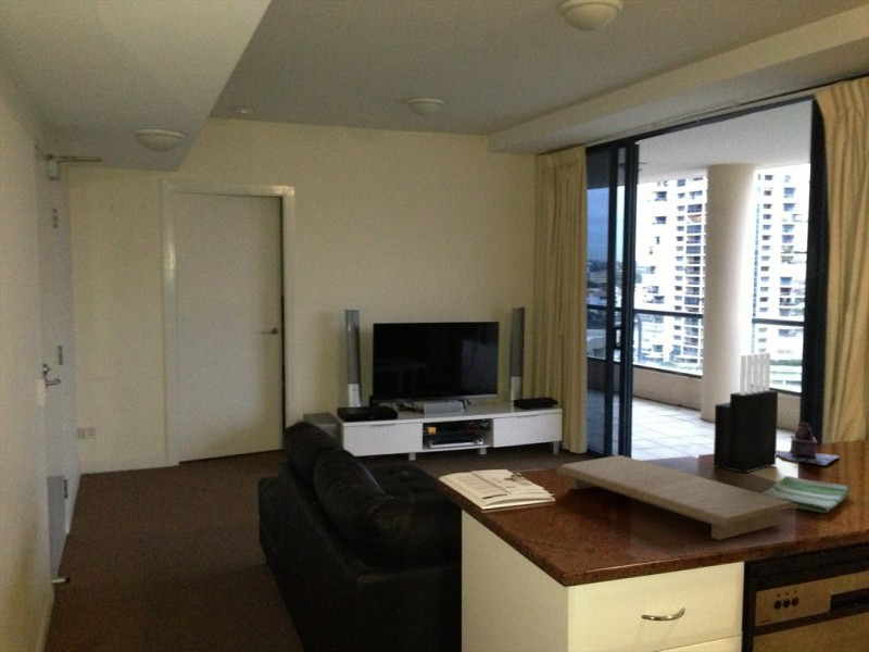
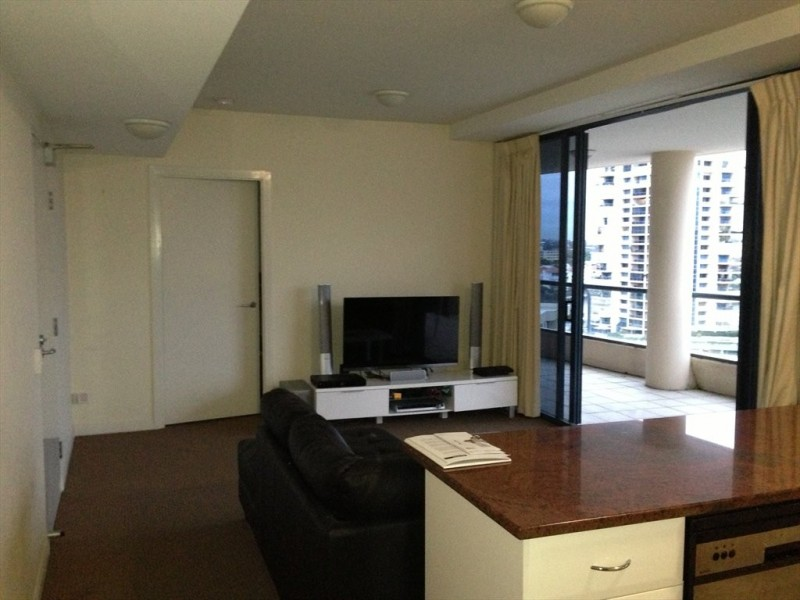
- teapot (804, 439)
- dish towel (804, 492)
- cutting board (666, 493)
- knife block (743, 409)
